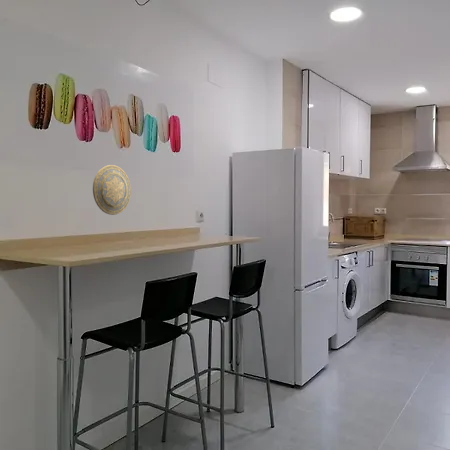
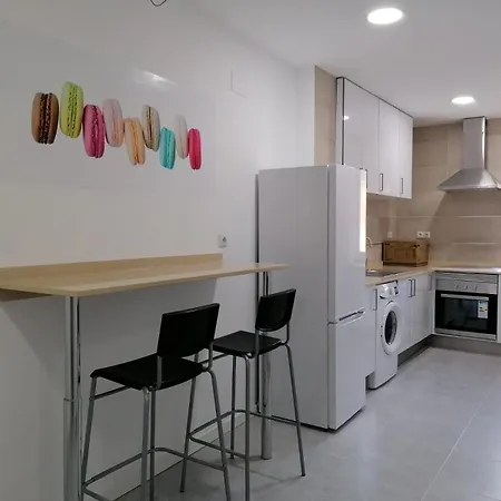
- decorative plate (114, 189)
